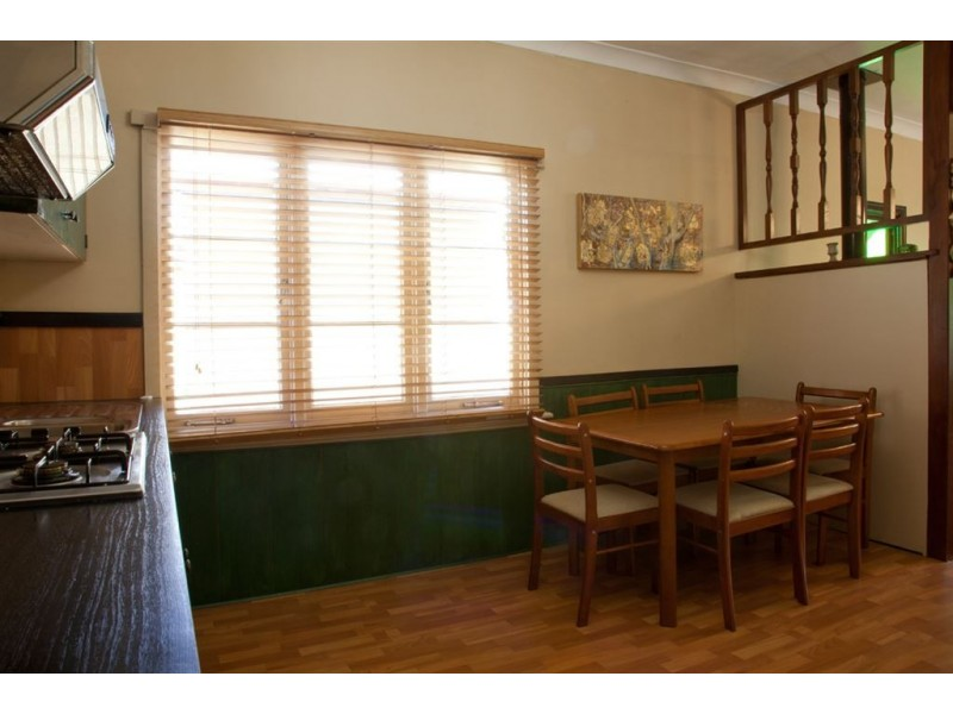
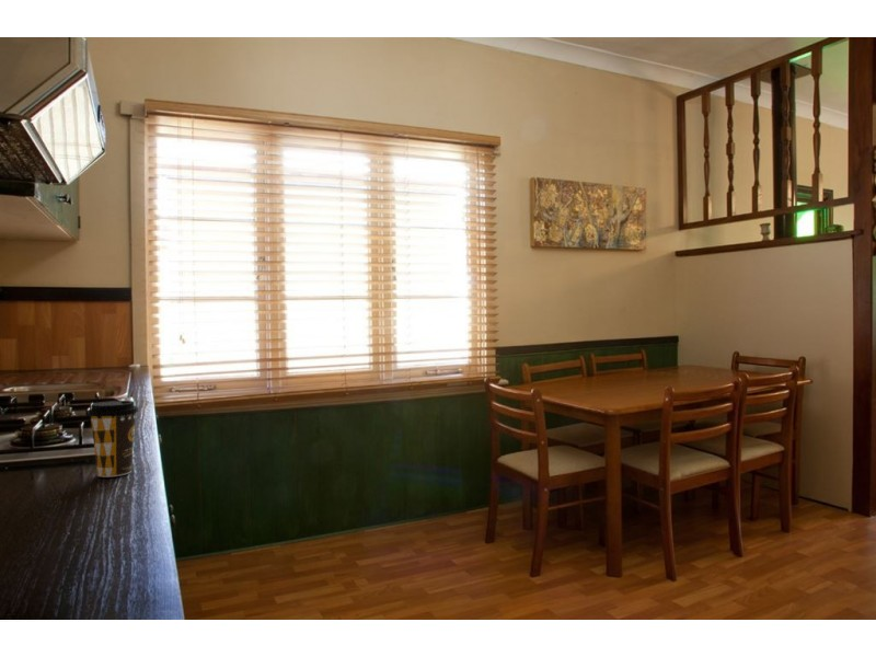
+ coffee cup (113, 438)
